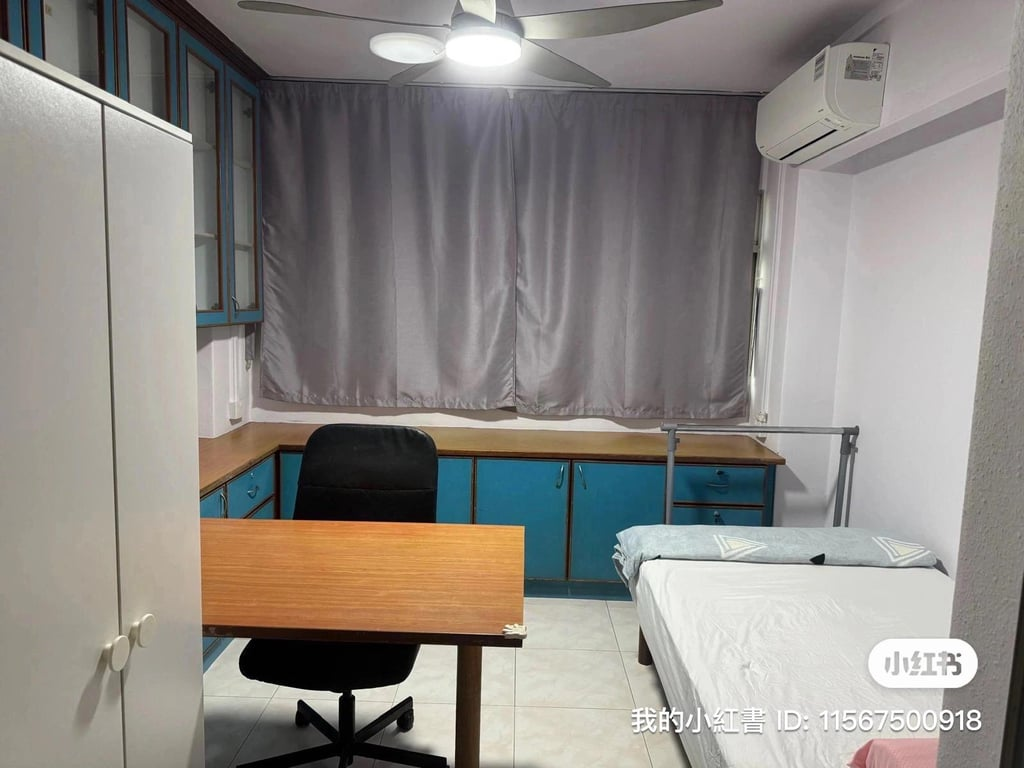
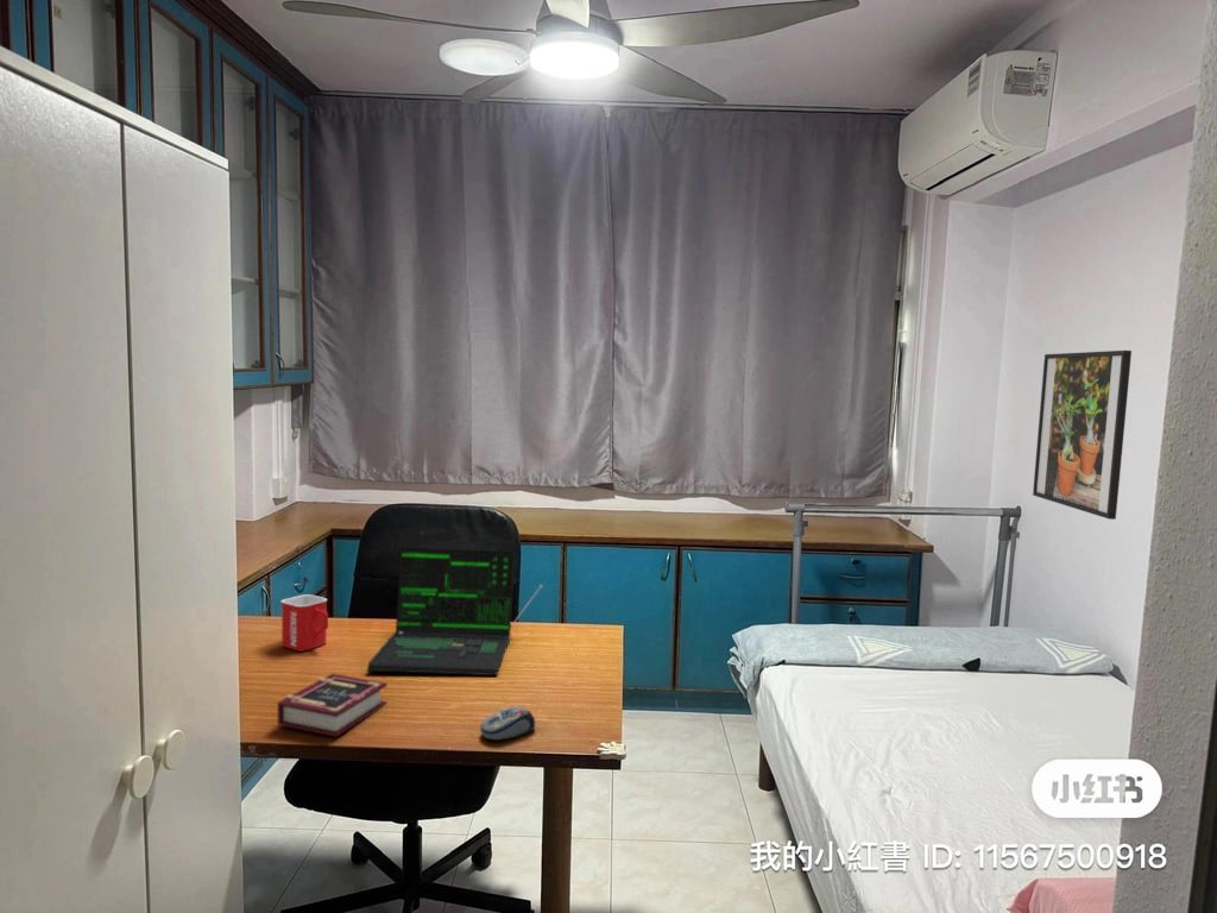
+ mug (309, 623)
+ computer mouse (507, 720)
+ laptop (461, 607)
+ book (333, 701)
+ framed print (1077, 429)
